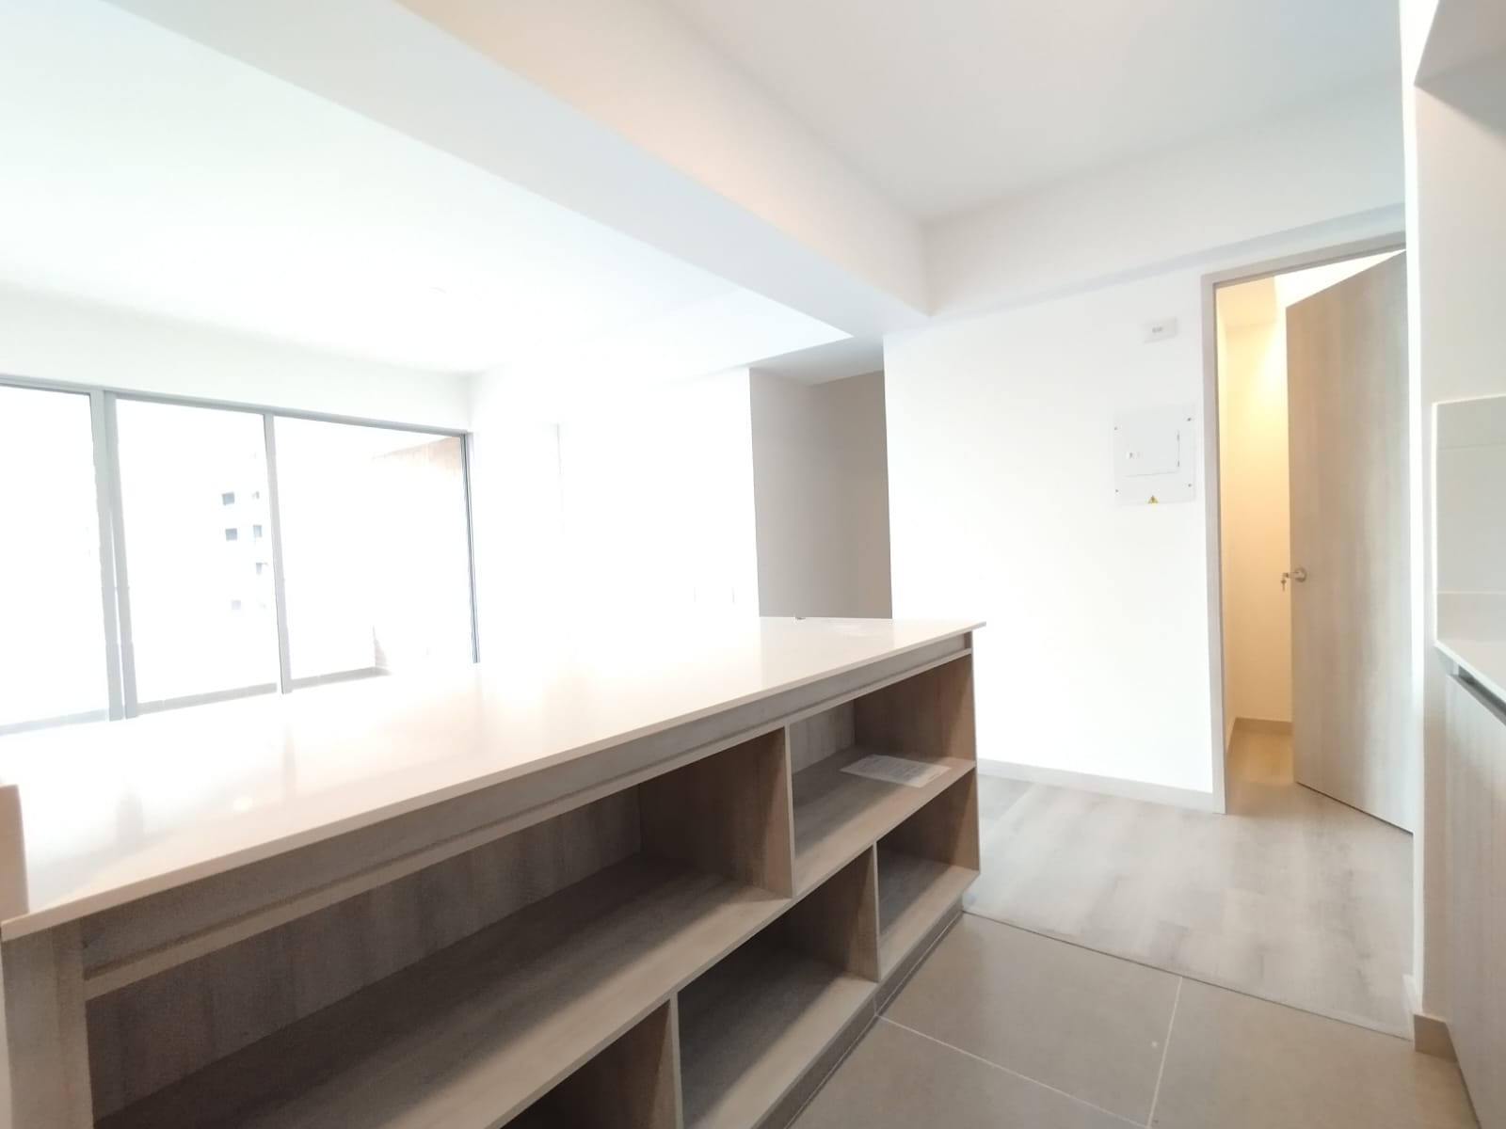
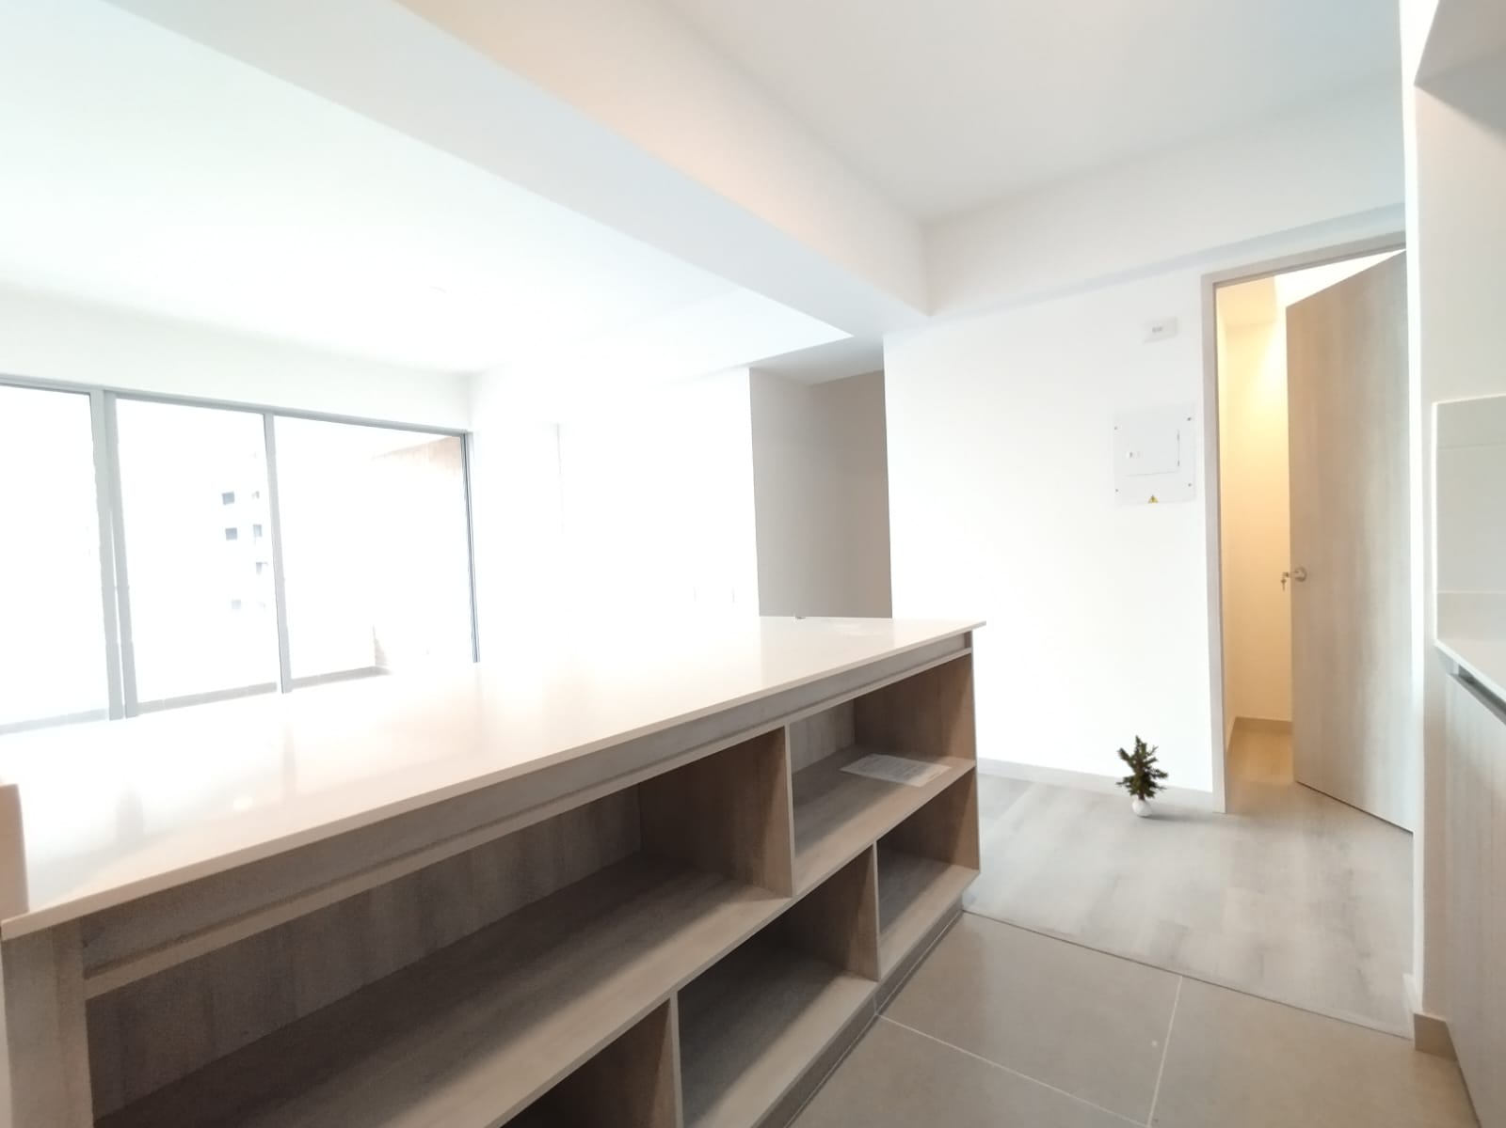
+ potted plant (1140, 776)
